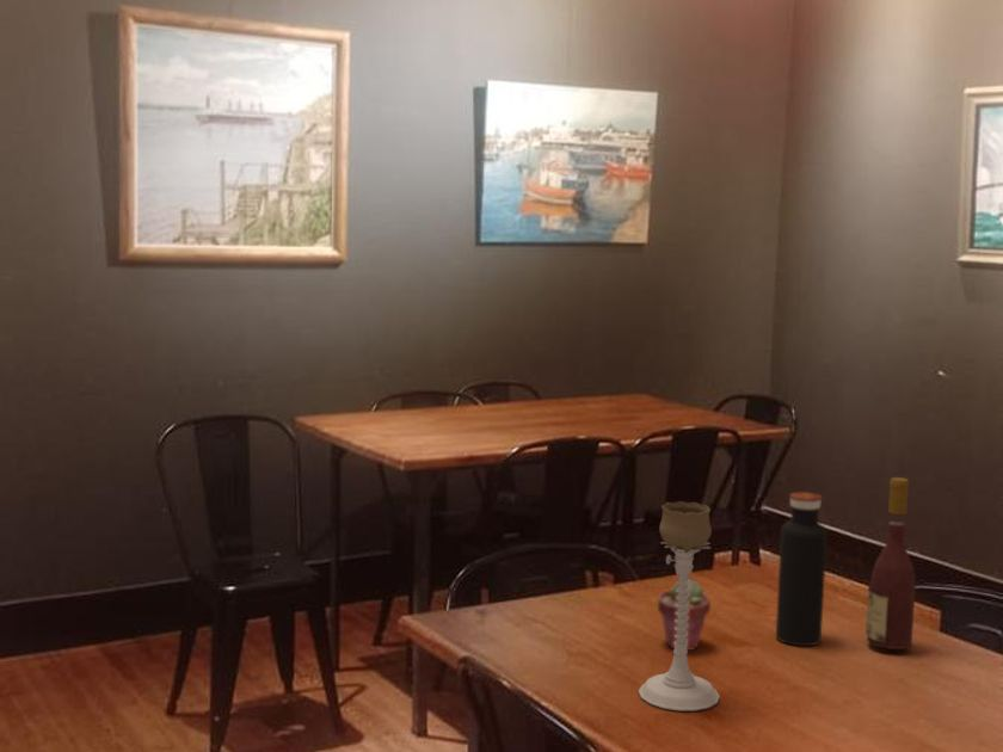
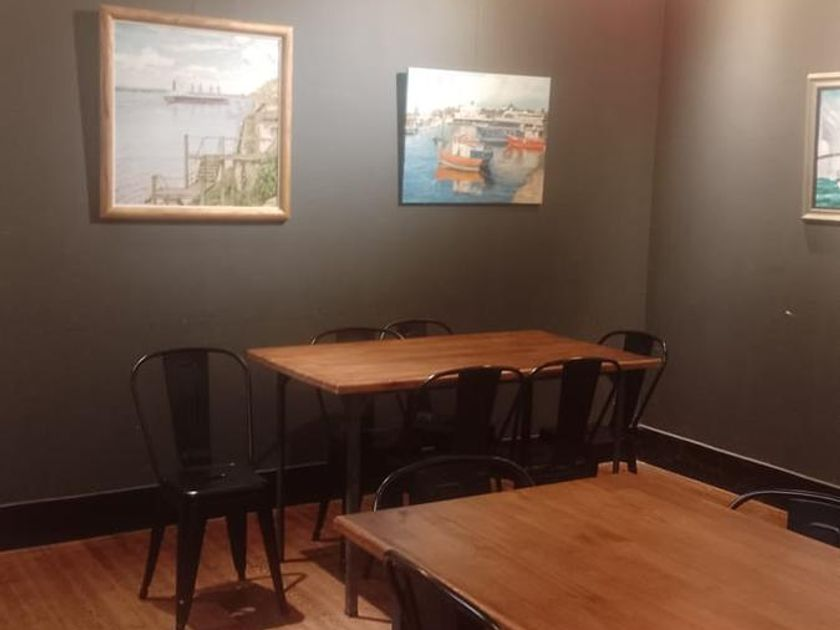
- wine bottle (893, 563)
- potted succulent (687, 614)
- candle holder (682, 602)
- water bottle (801, 567)
